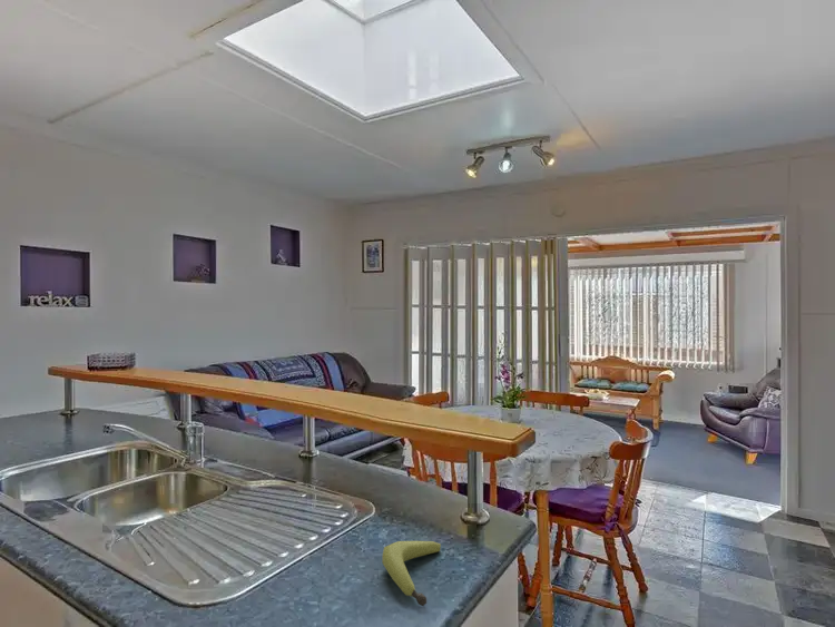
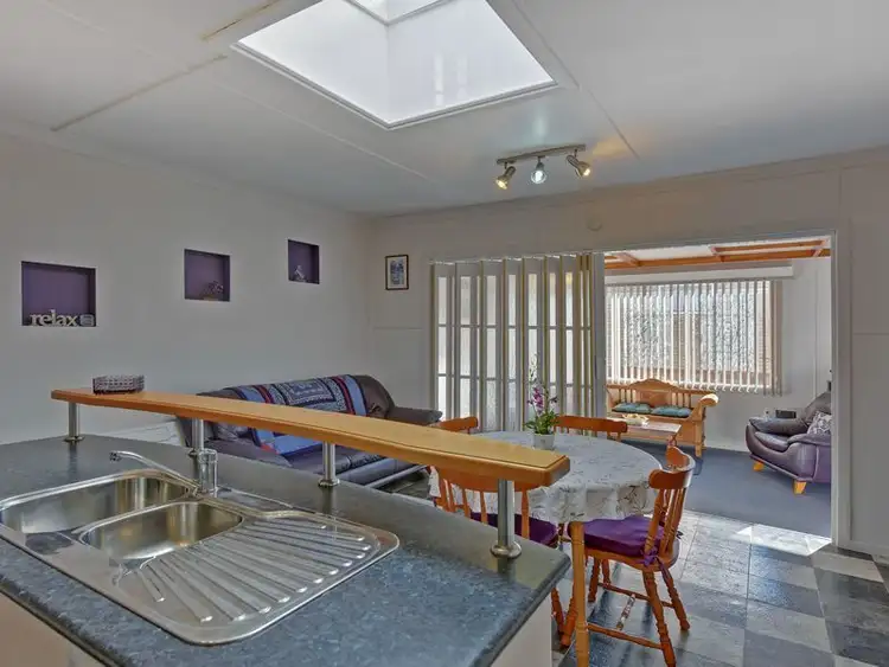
- banana (409, 559)
